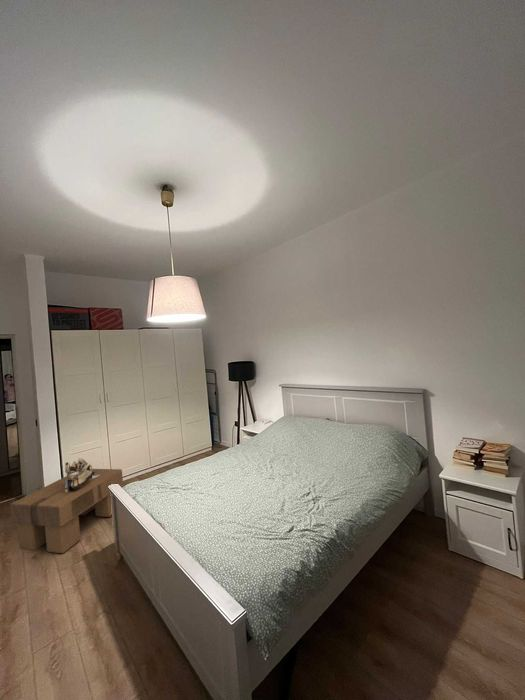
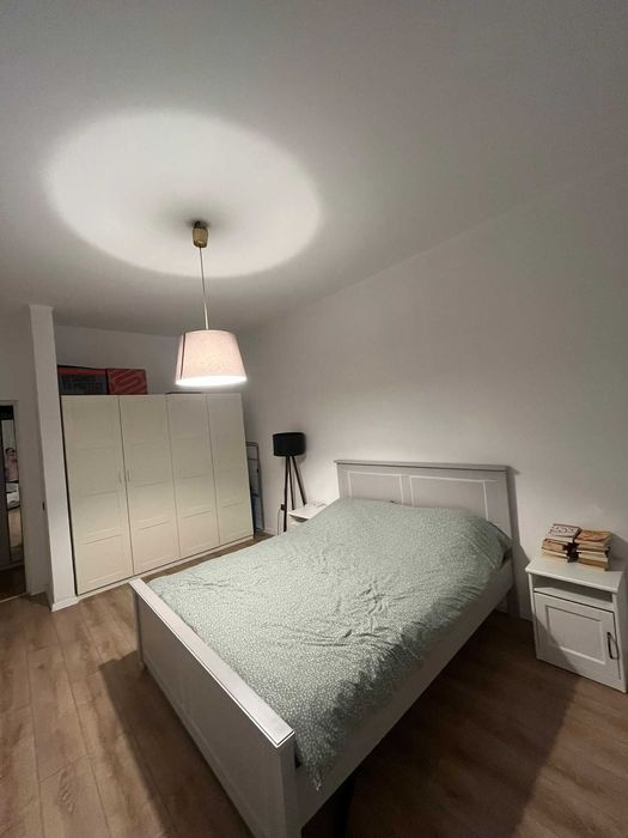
- footstool (73, 505)
- ruined building (81, 470)
